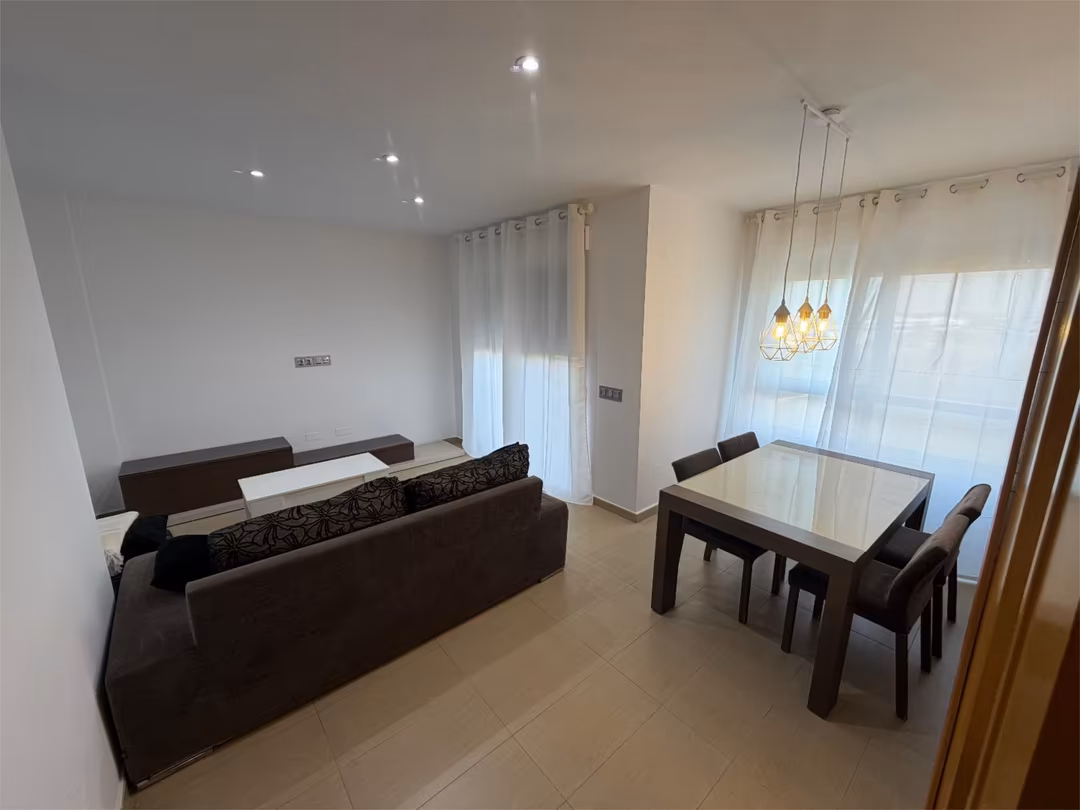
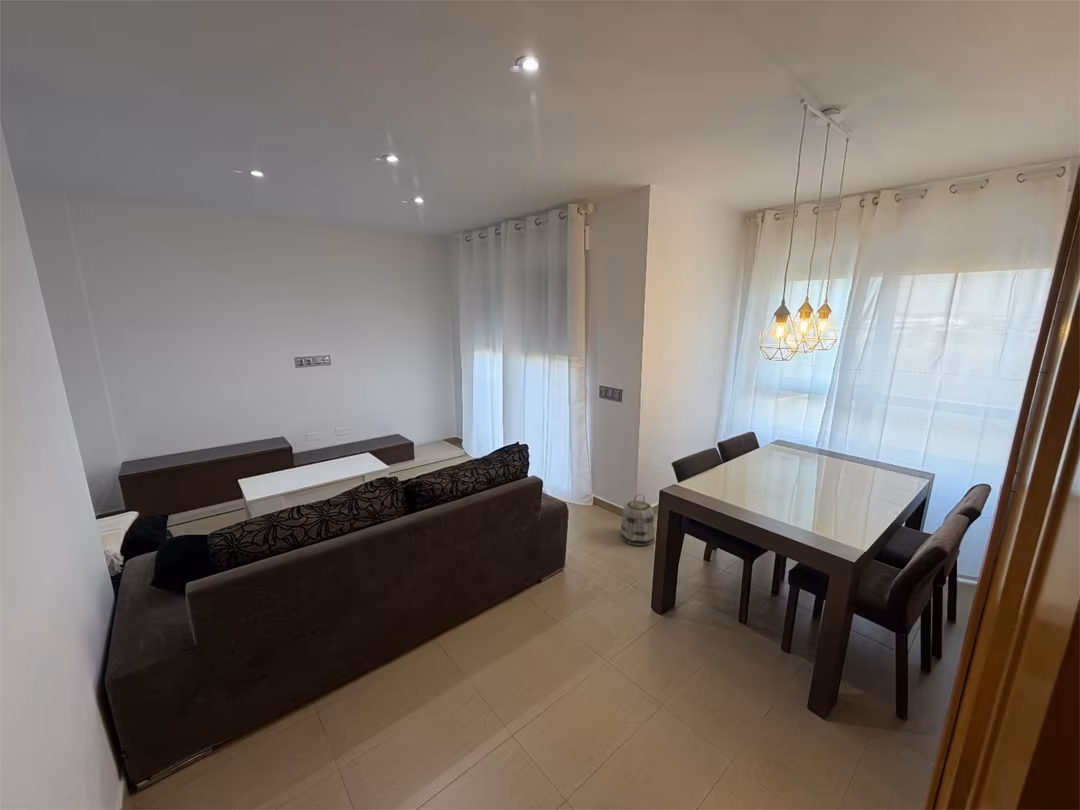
+ basket (638, 516)
